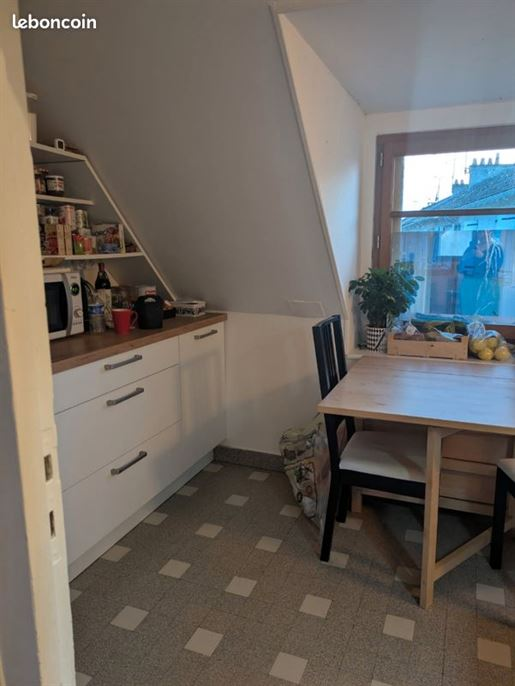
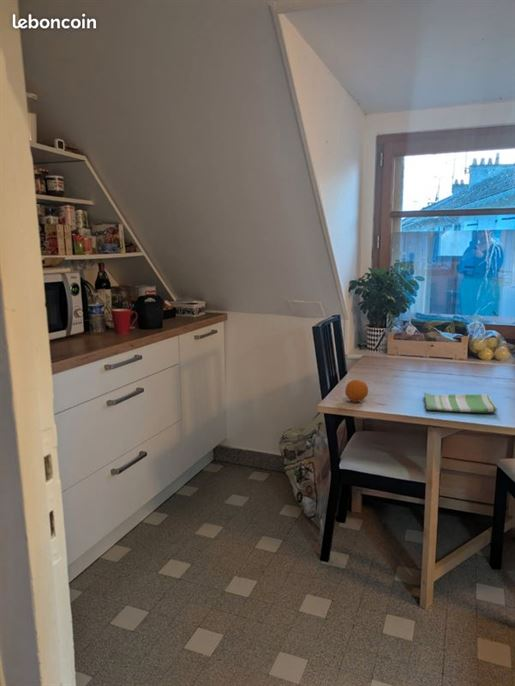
+ dish towel (458, 402)
+ fruit (356, 390)
